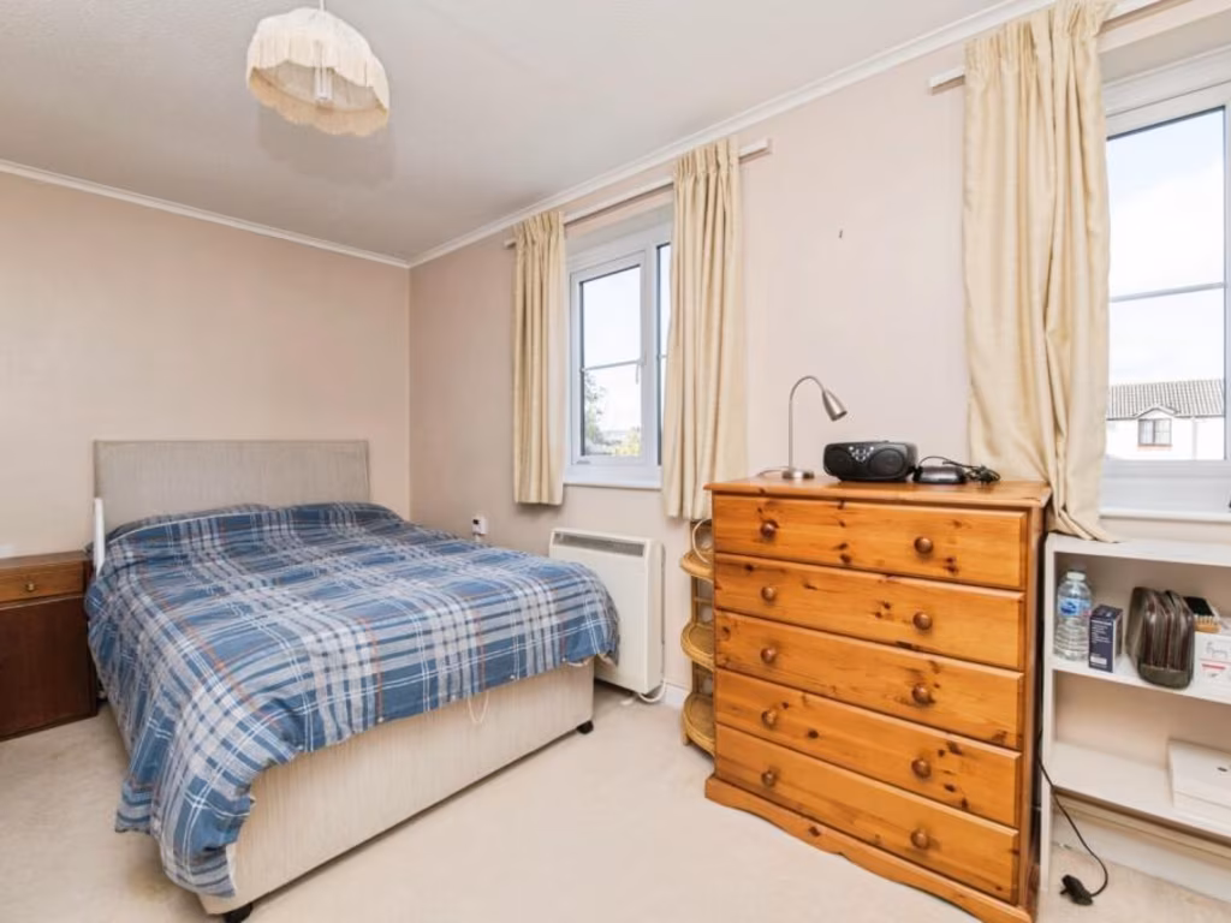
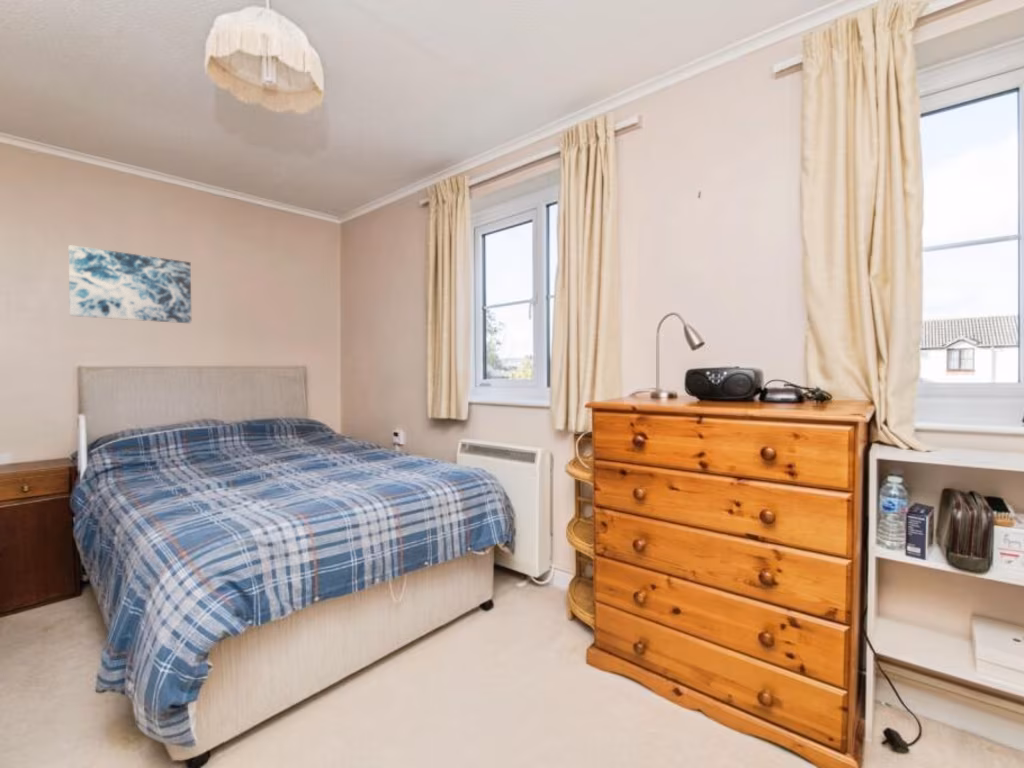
+ wall art (134, 287)
